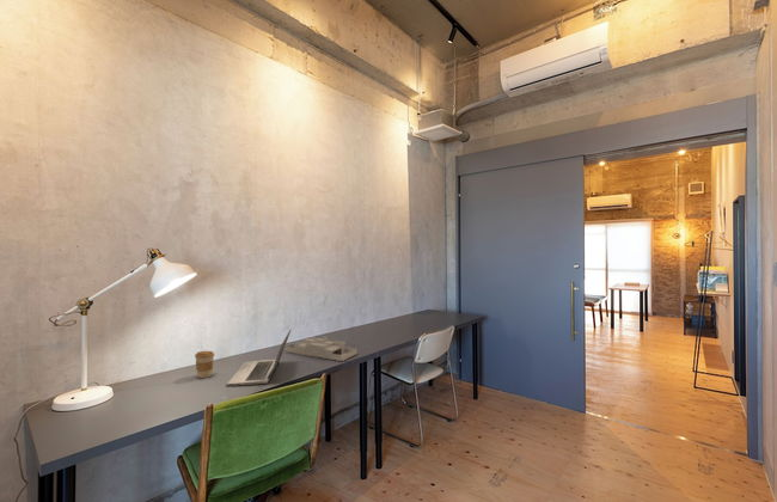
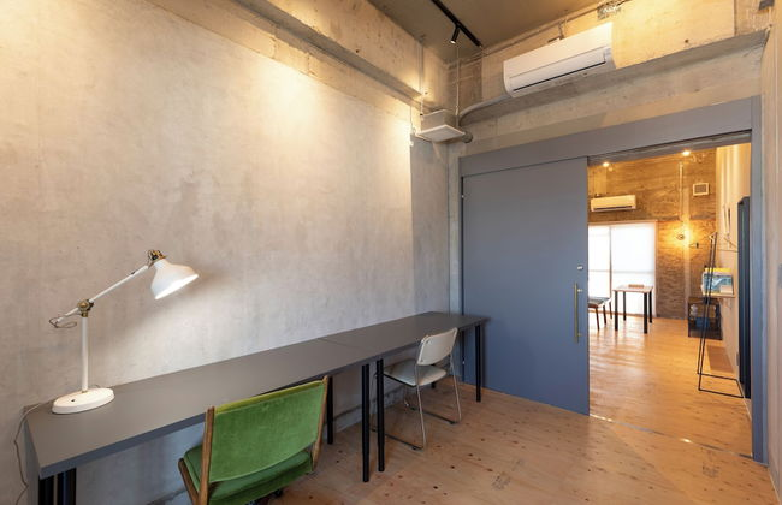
- desk organizer (320, 345)
- laptop (264, 360)
- coffee cup (204, 363)
